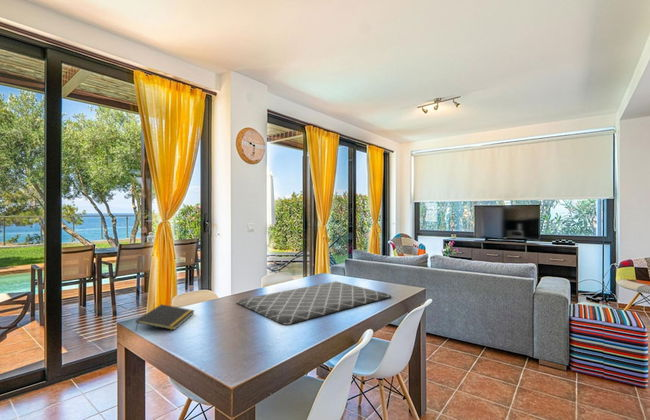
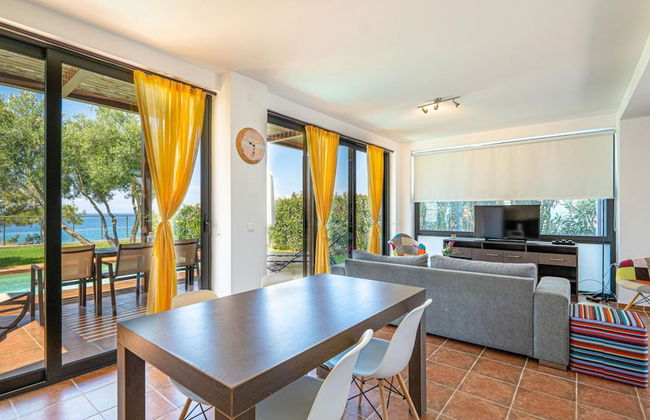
- placemat (316, 297)
- notepad (167, 316)
